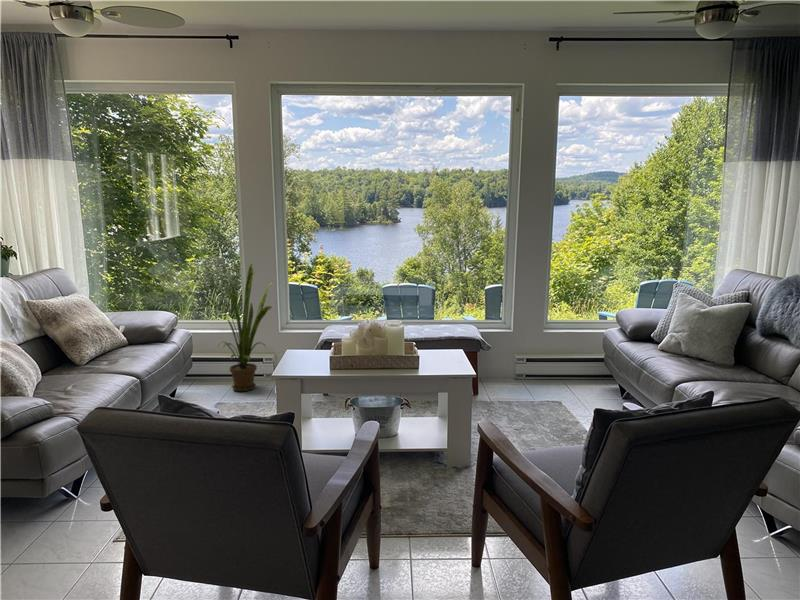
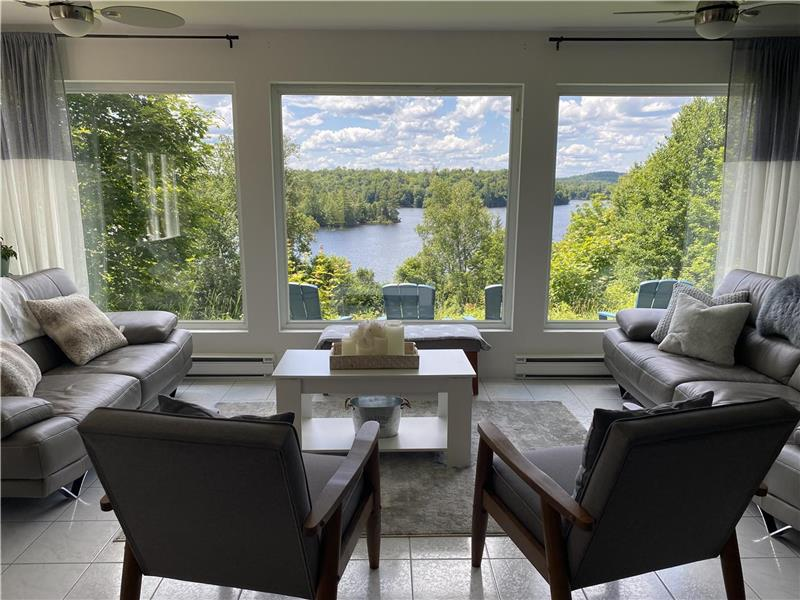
- house plant (240, 327)
